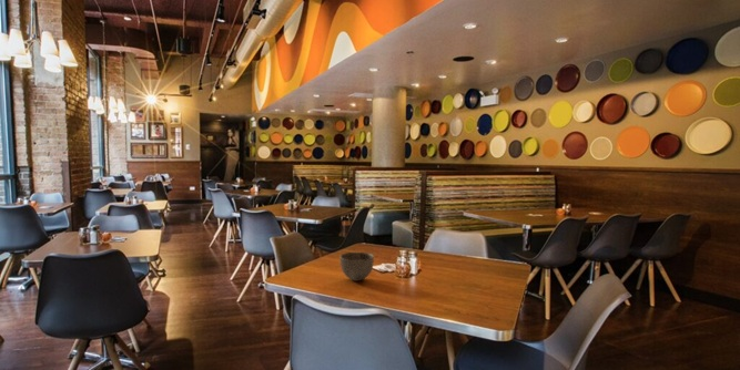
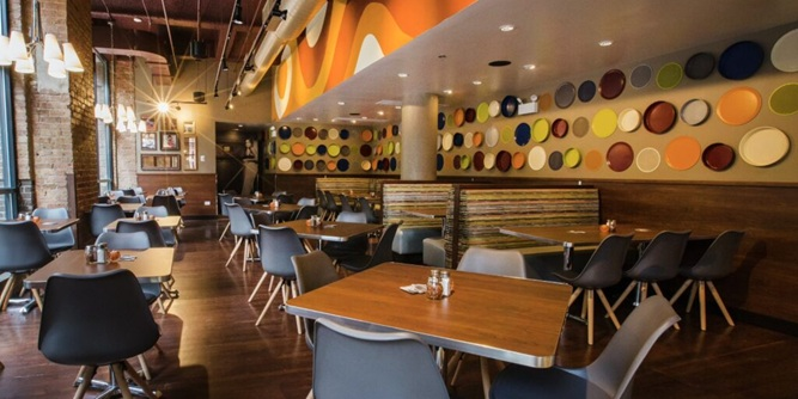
- bowl (356, 267)
